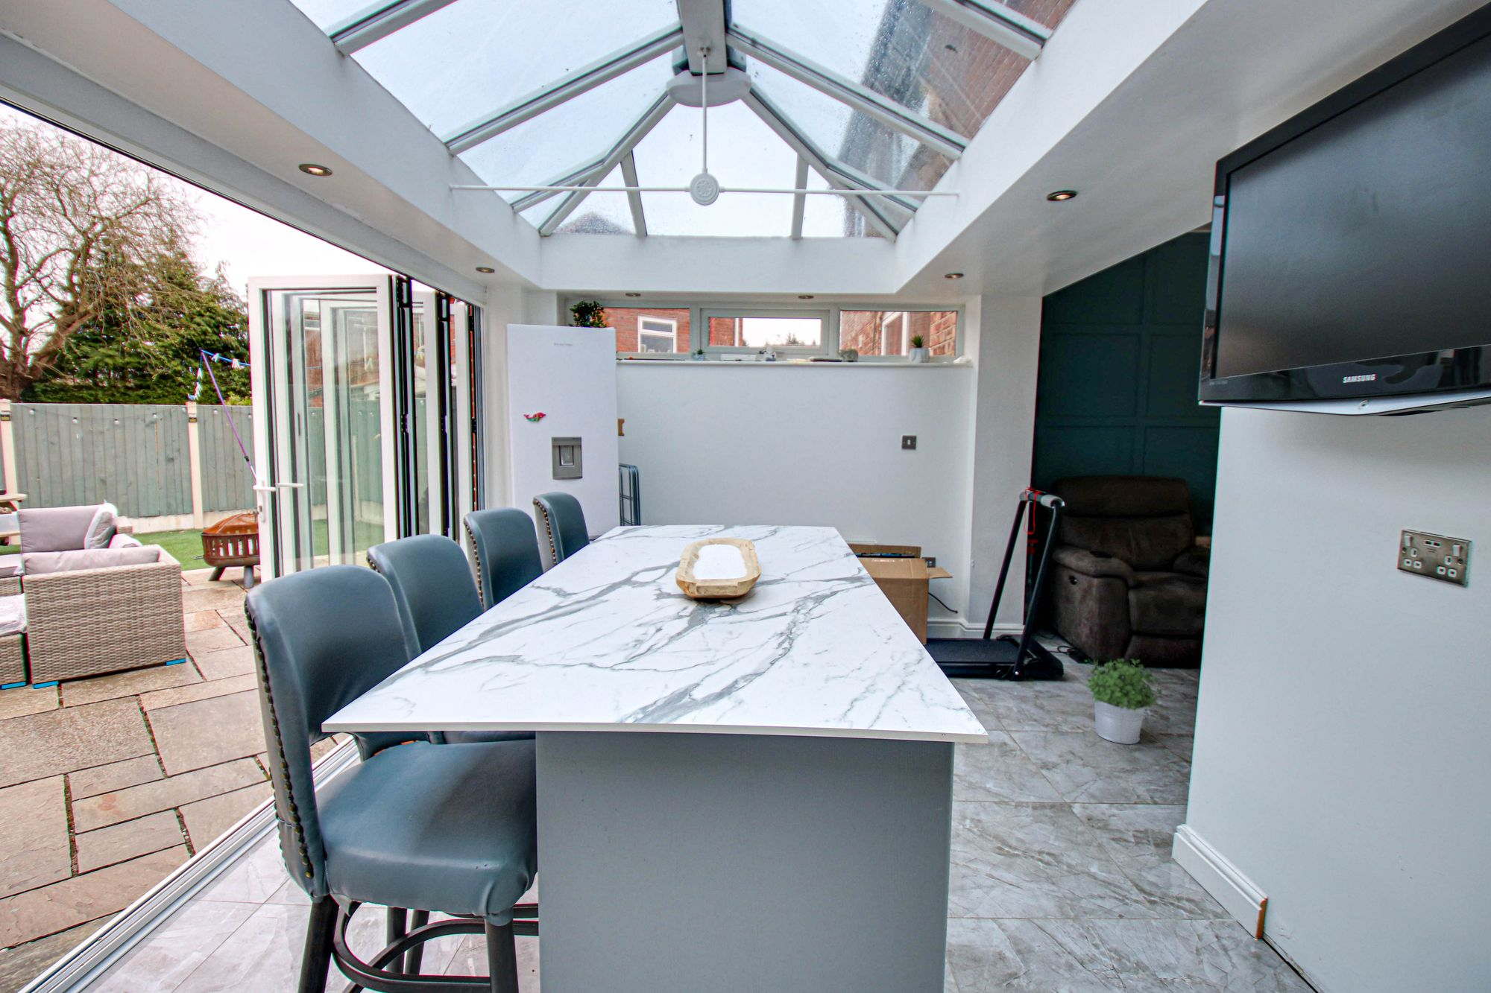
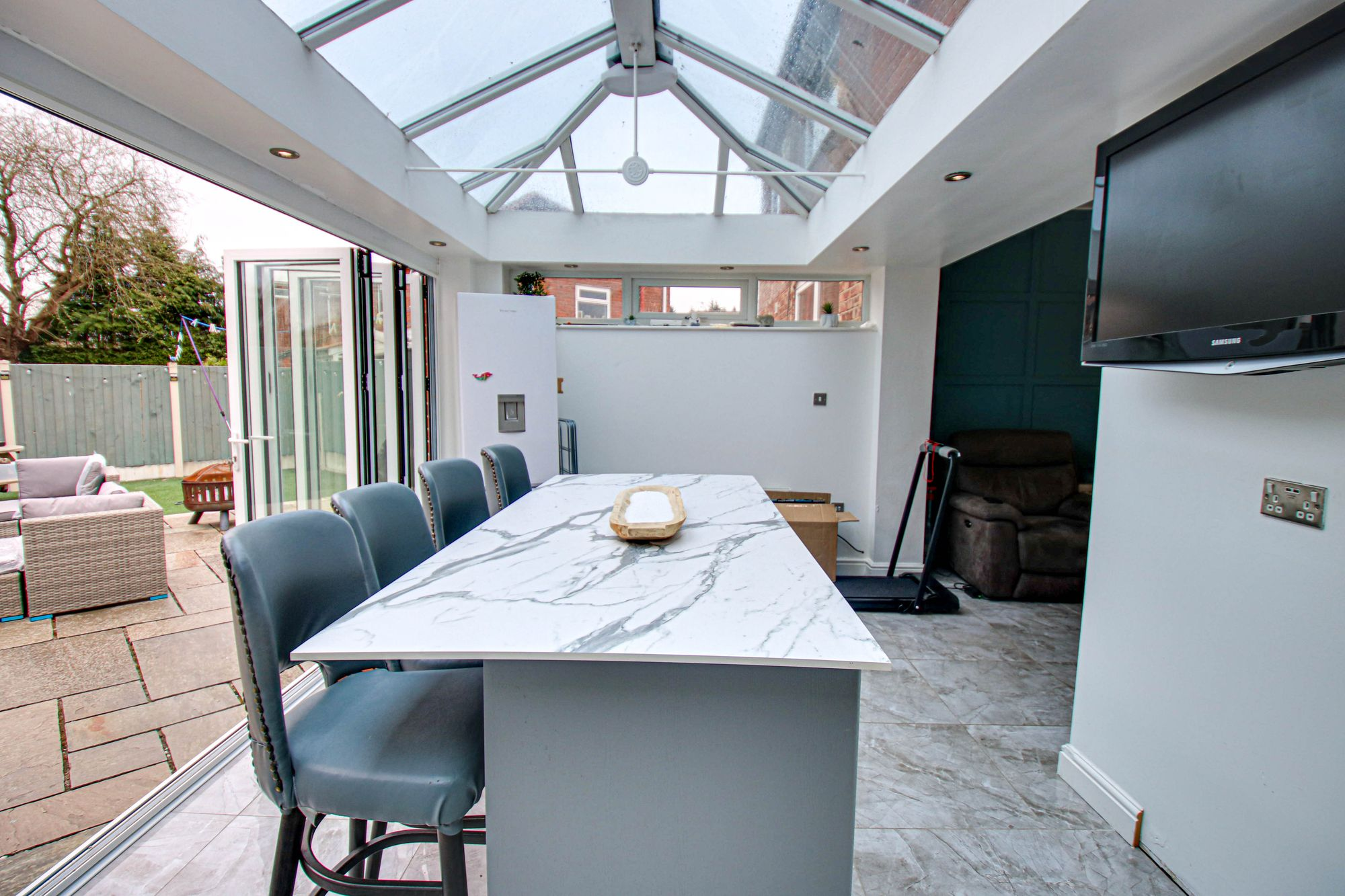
- potted plant (1123, 697)
